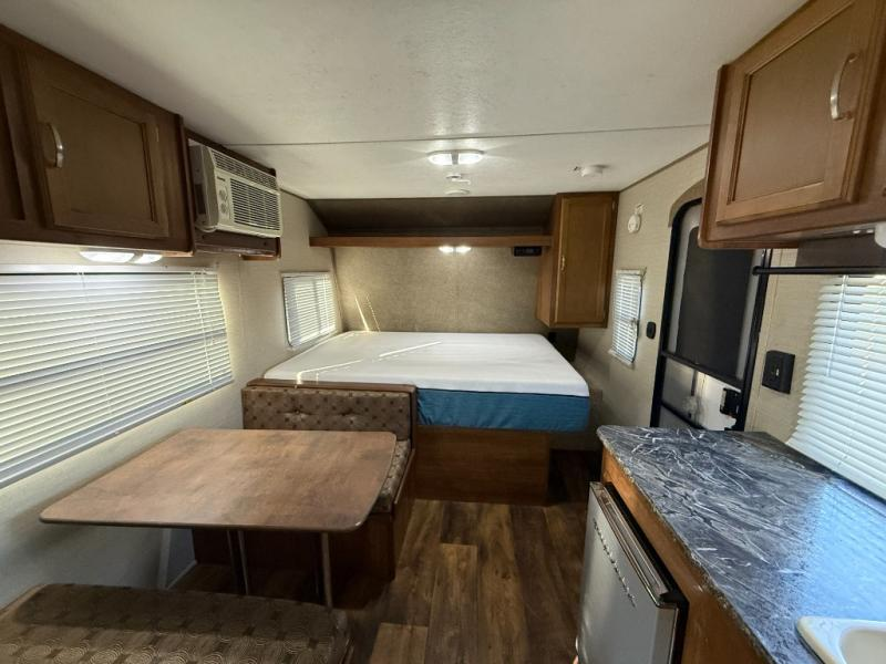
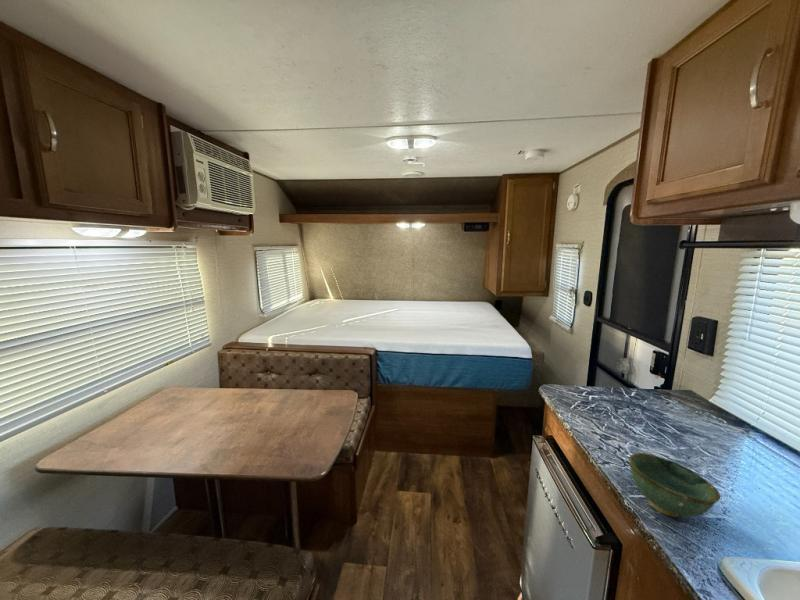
+ bowl (669, 489)
